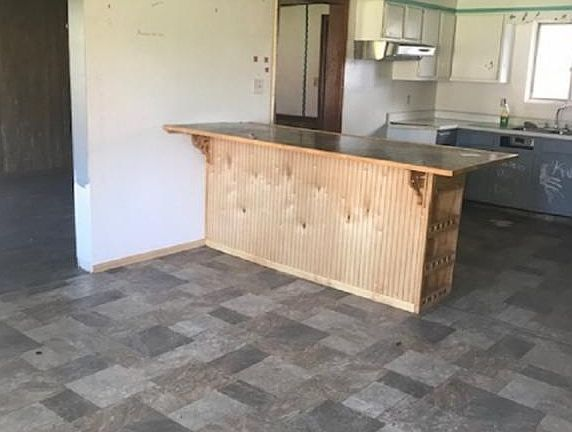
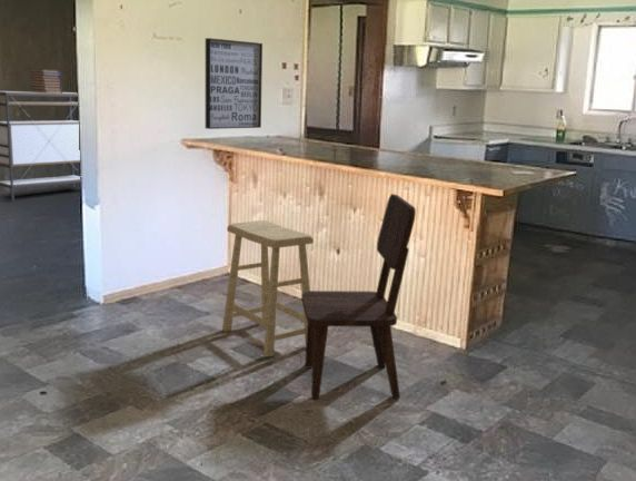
+ dining chair (352, 292)
+ book stack (46, 80)
+ wall art (233, 85)
+ stool (268, 284)
+ shelving unit (42, 144)
